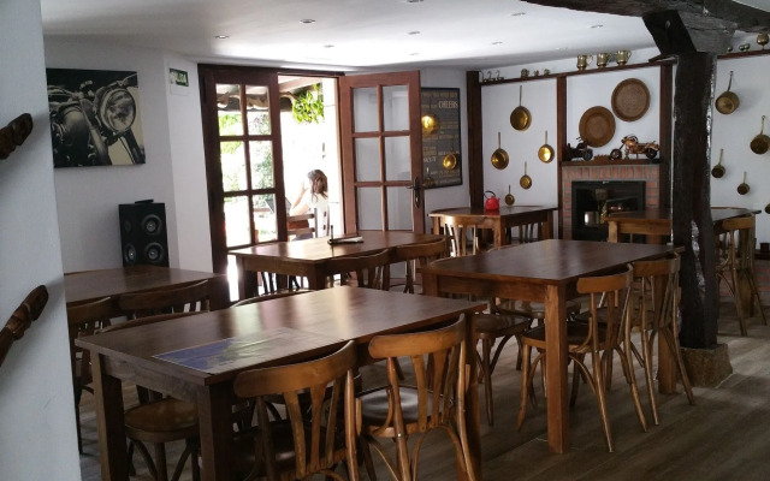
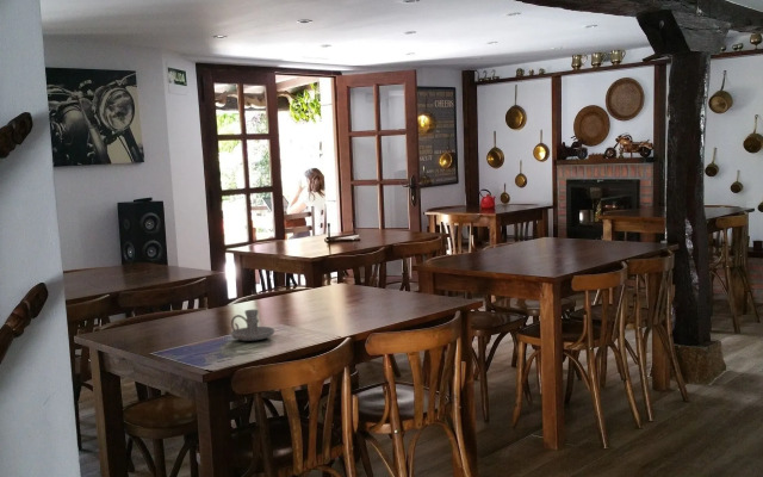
+ candle holder (248, 323)
